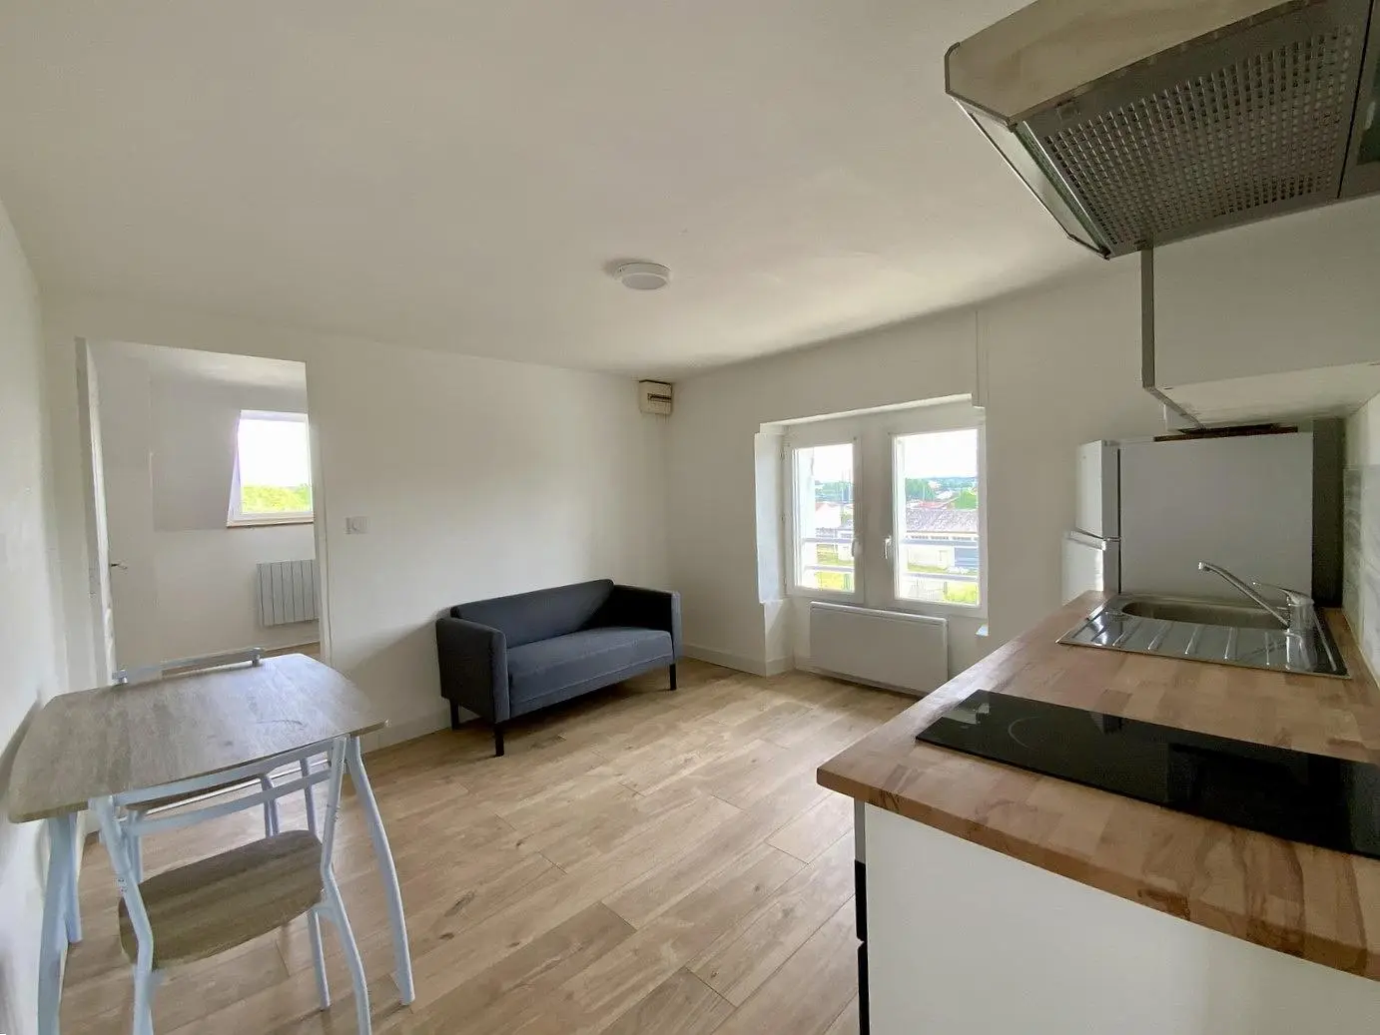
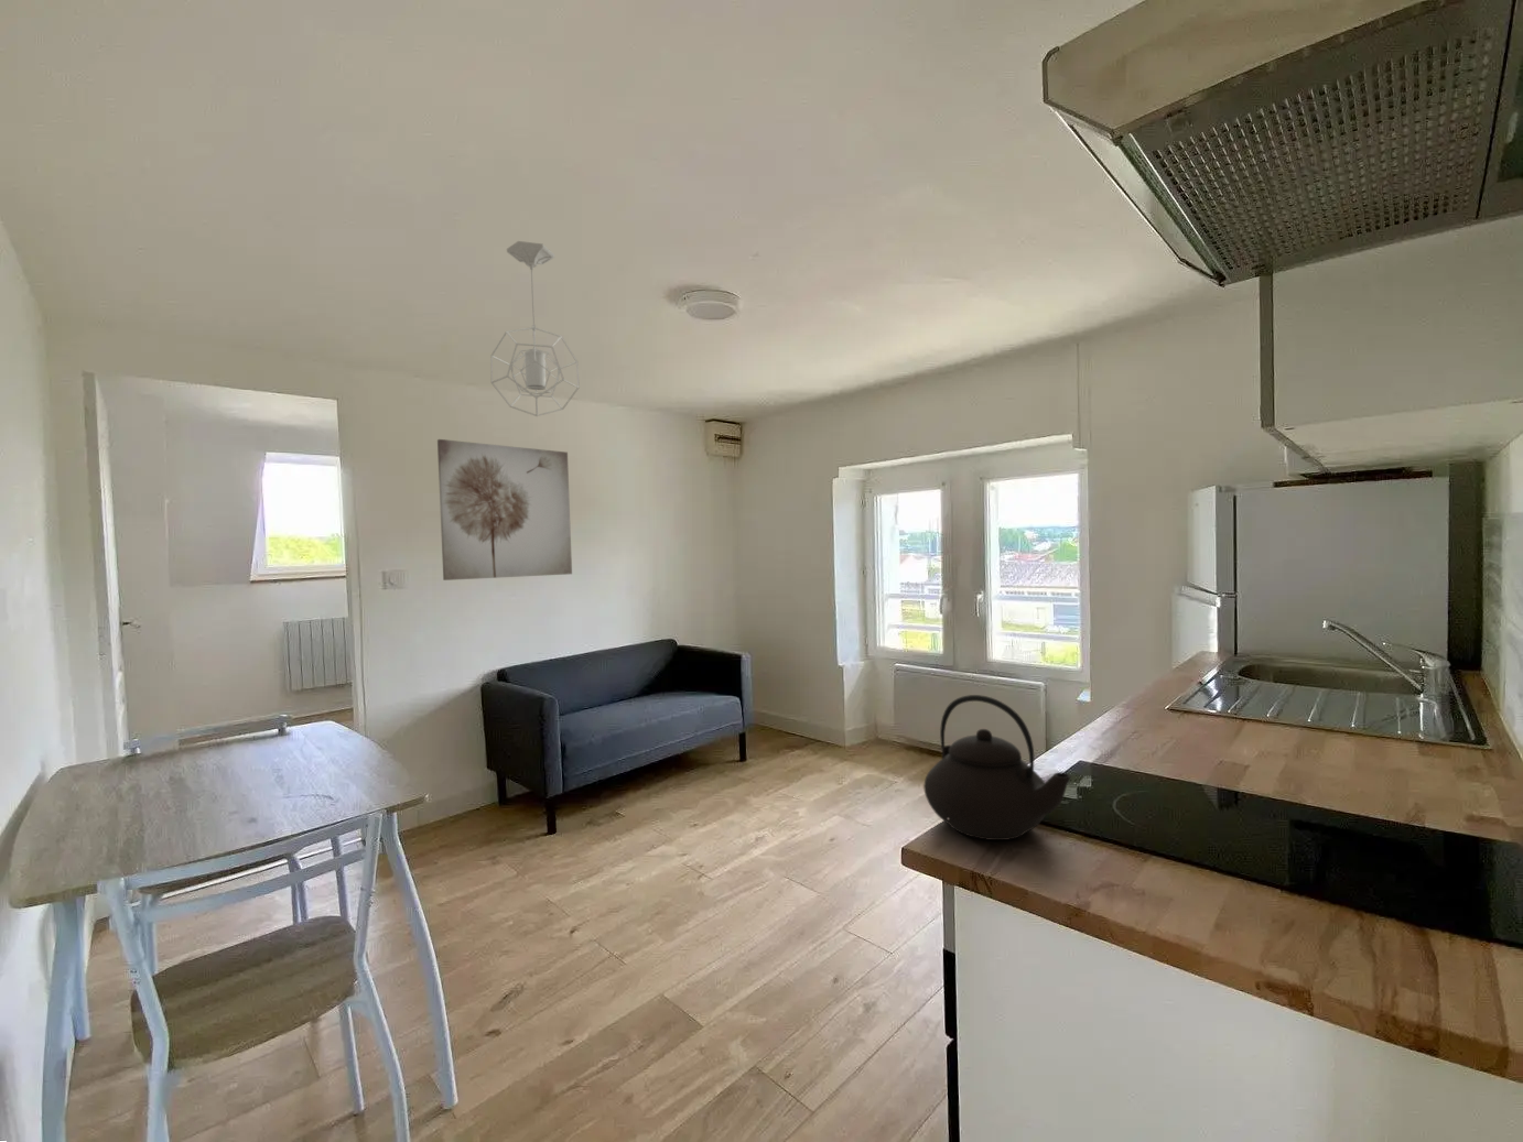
+ pendant light (533, 333)
+ wall art (509, 511)
+ teapot (996, 763)
